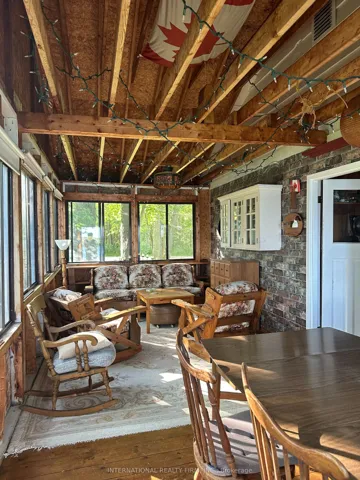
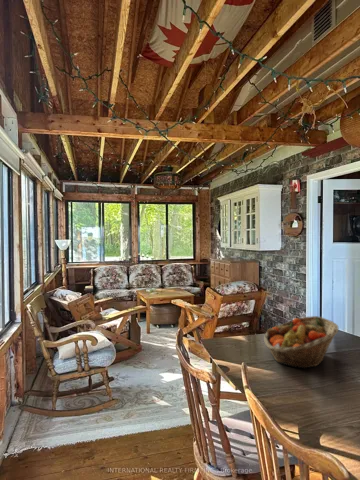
+ fruit basket (299, 338)
